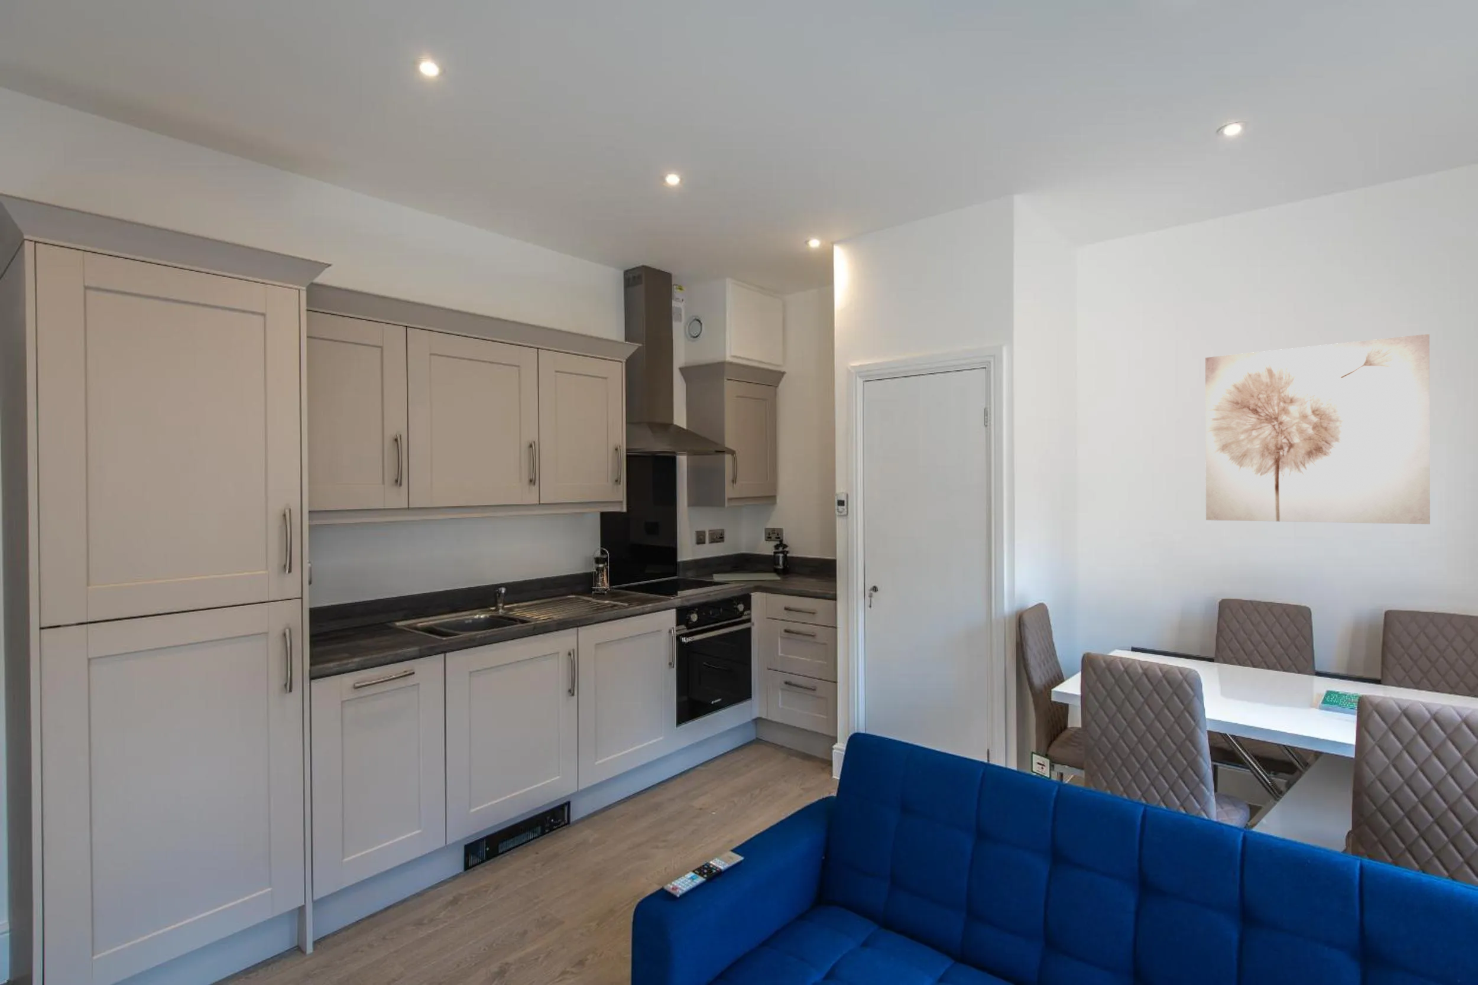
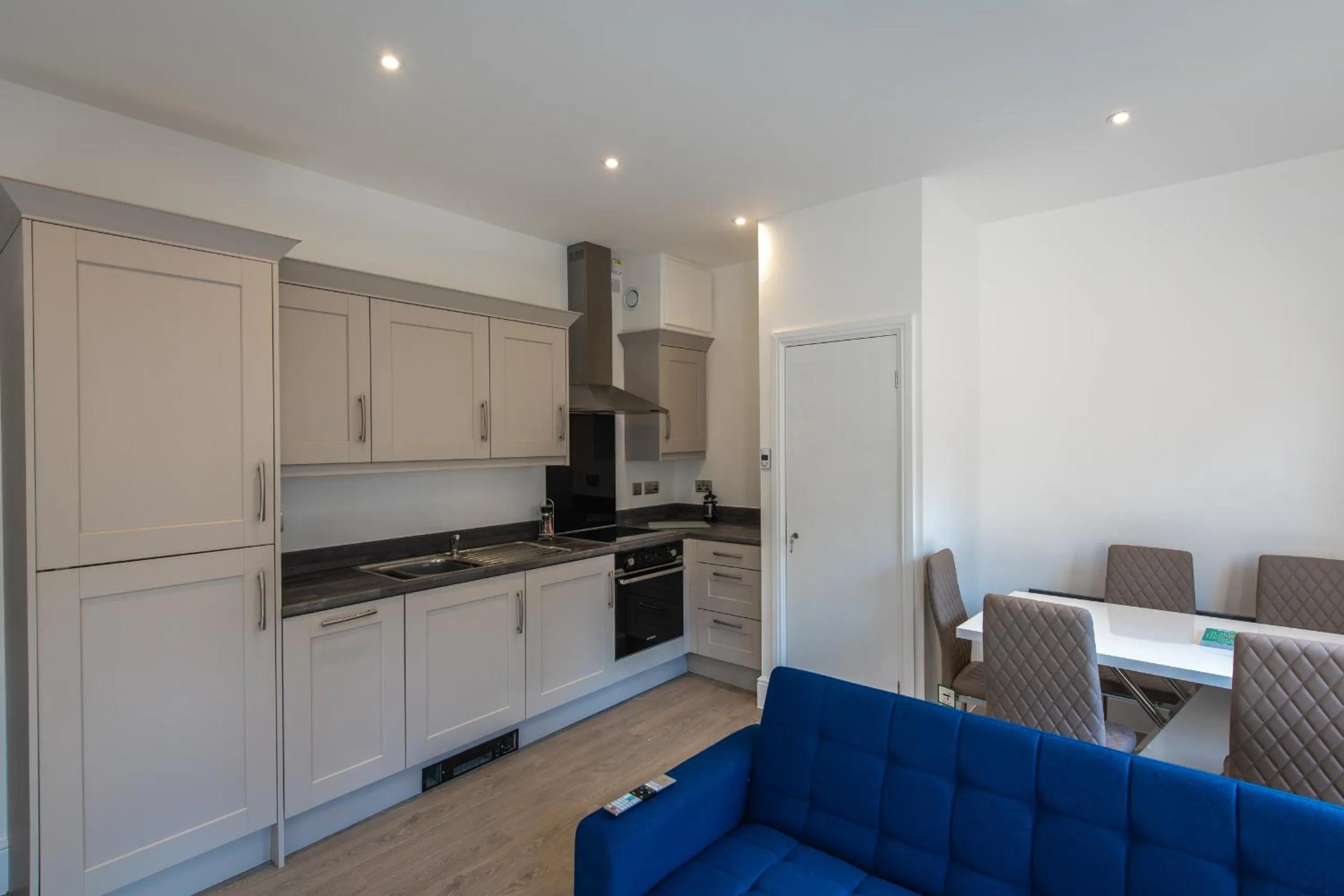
- wall art (1309, 434)
